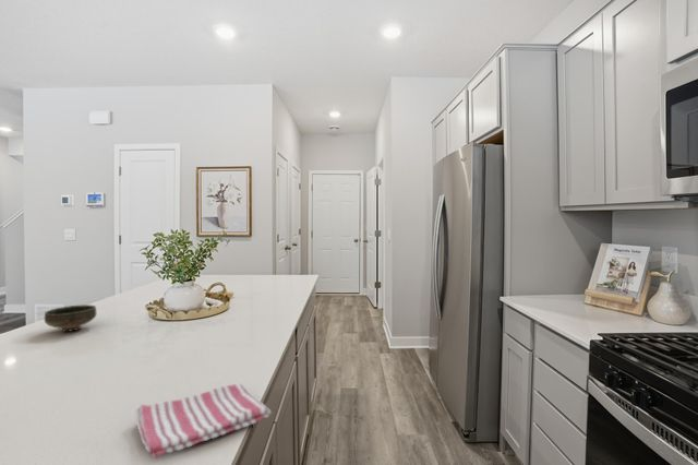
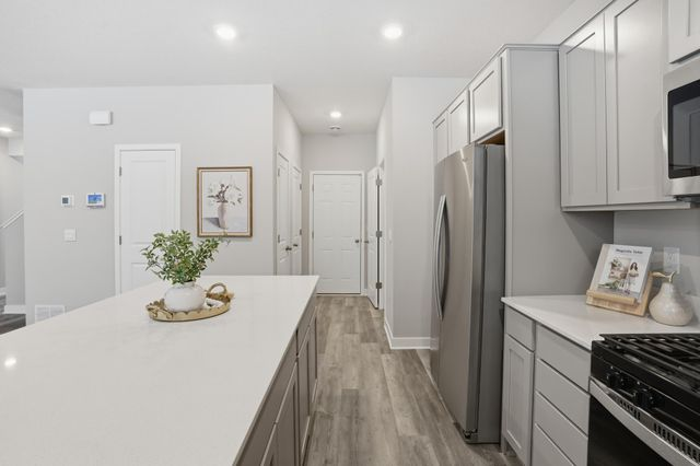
- dish towel (204, 412)
- bowl (71, 319)
